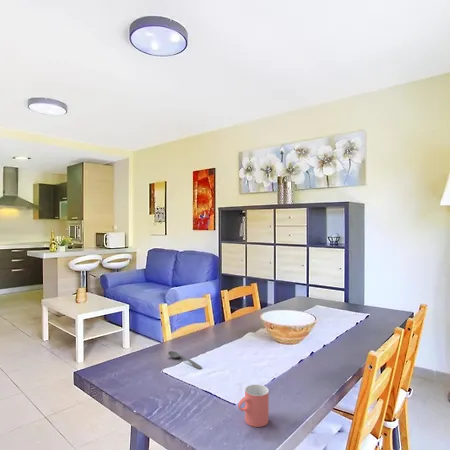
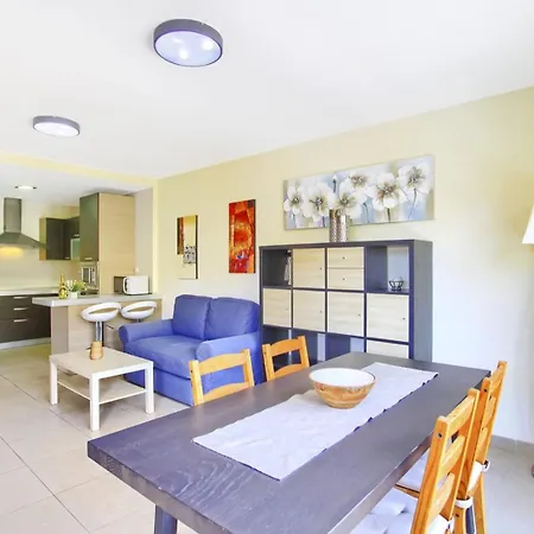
- soupspoon (185, 358)
- cup (252, 406)
